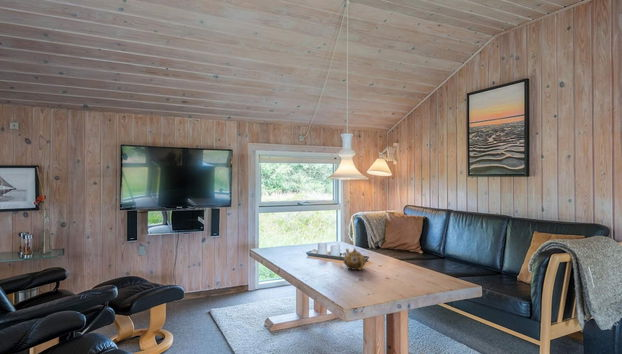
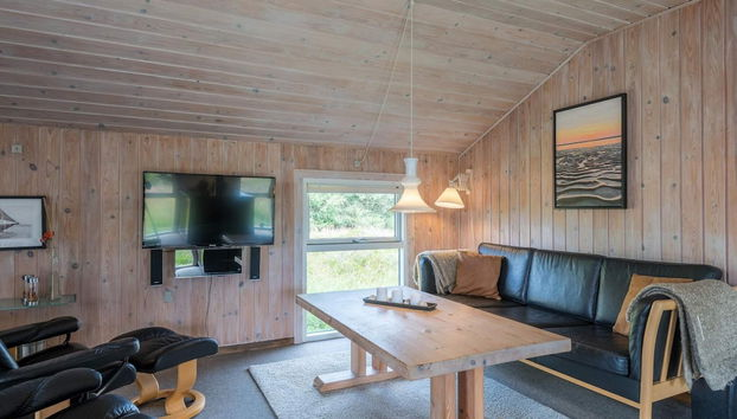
- teapot (354, 258)
